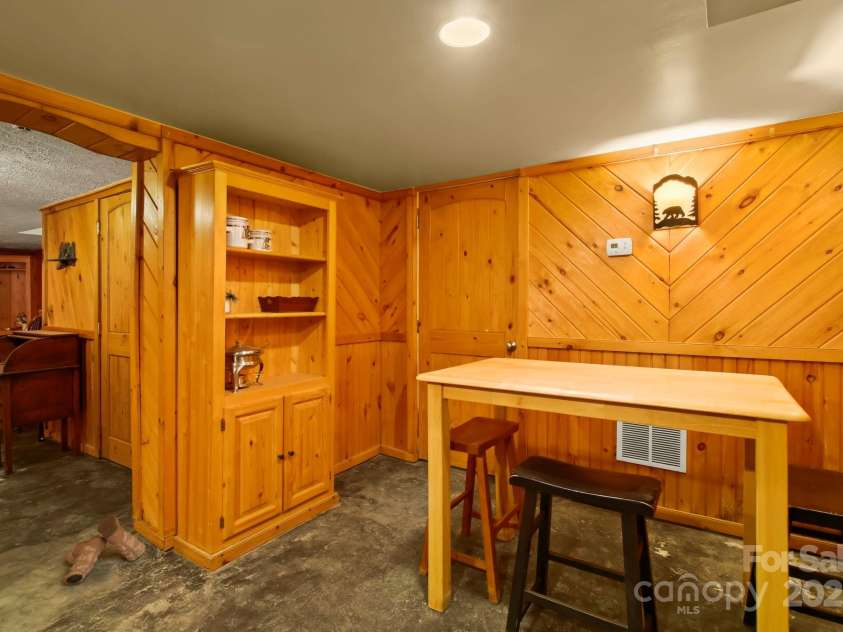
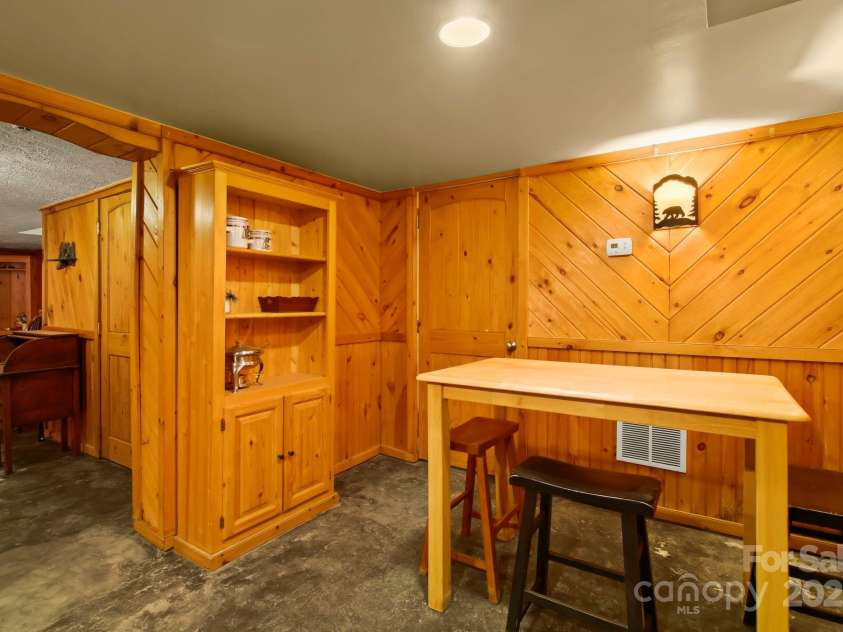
- boots (97, 547)
